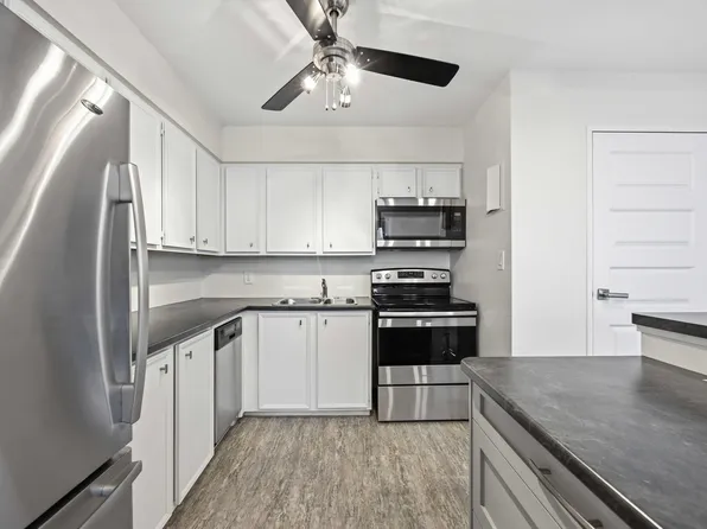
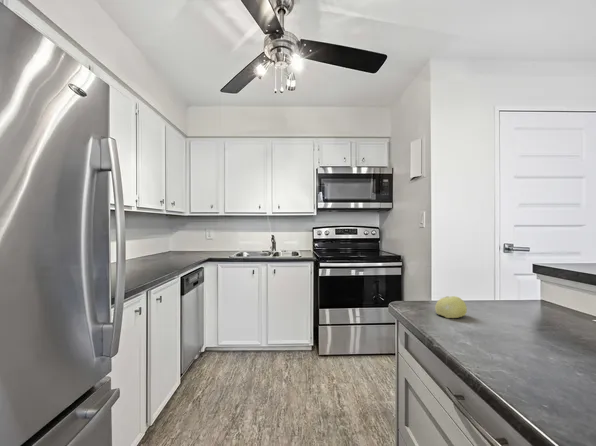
+ fruit (450, 305)
